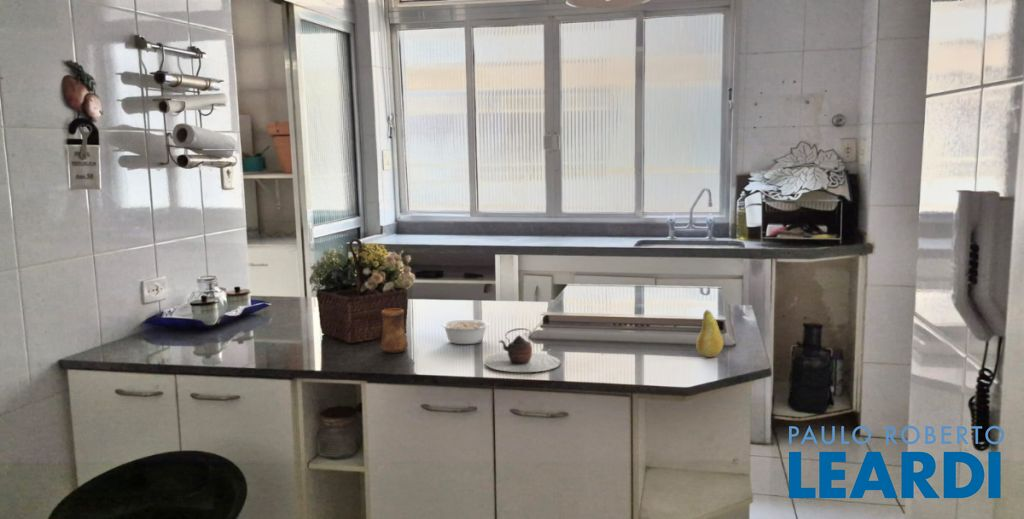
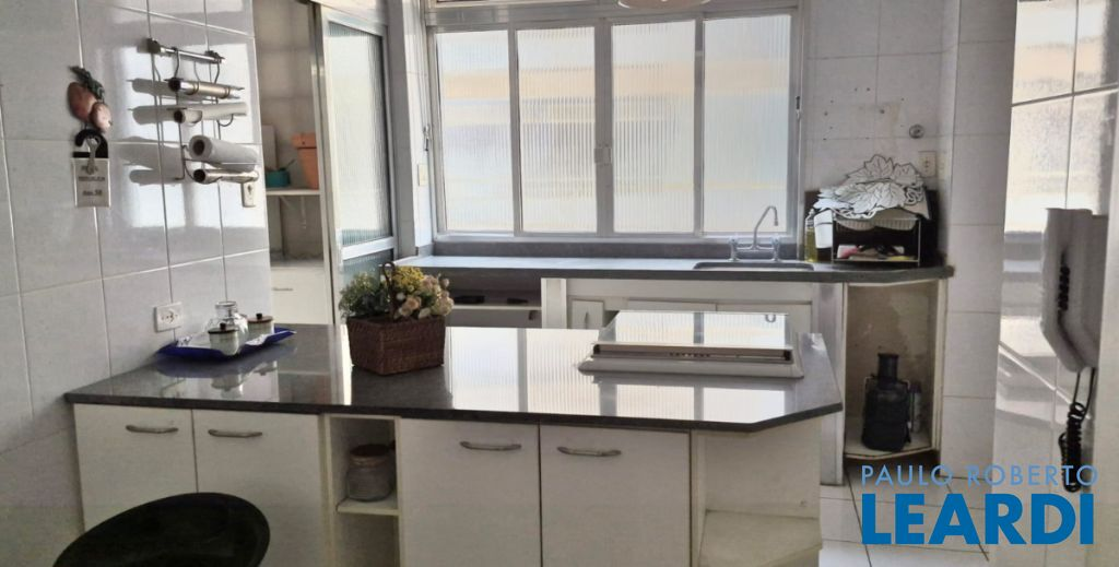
- cup (393, 330)
- legume (467, 330)
- fruit (709, 332)
- teapot (522, 344)
